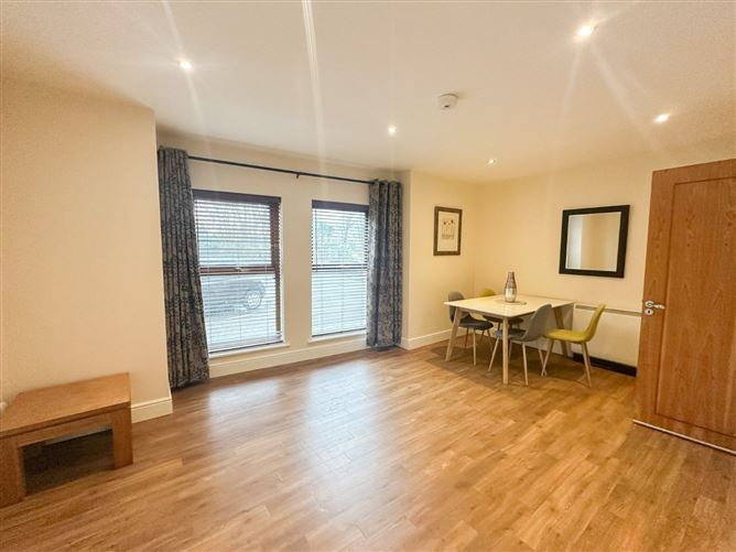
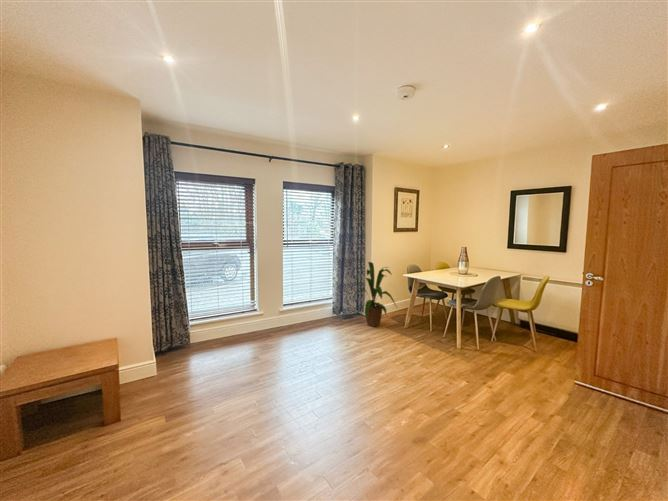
+ house plant (378, 292)
